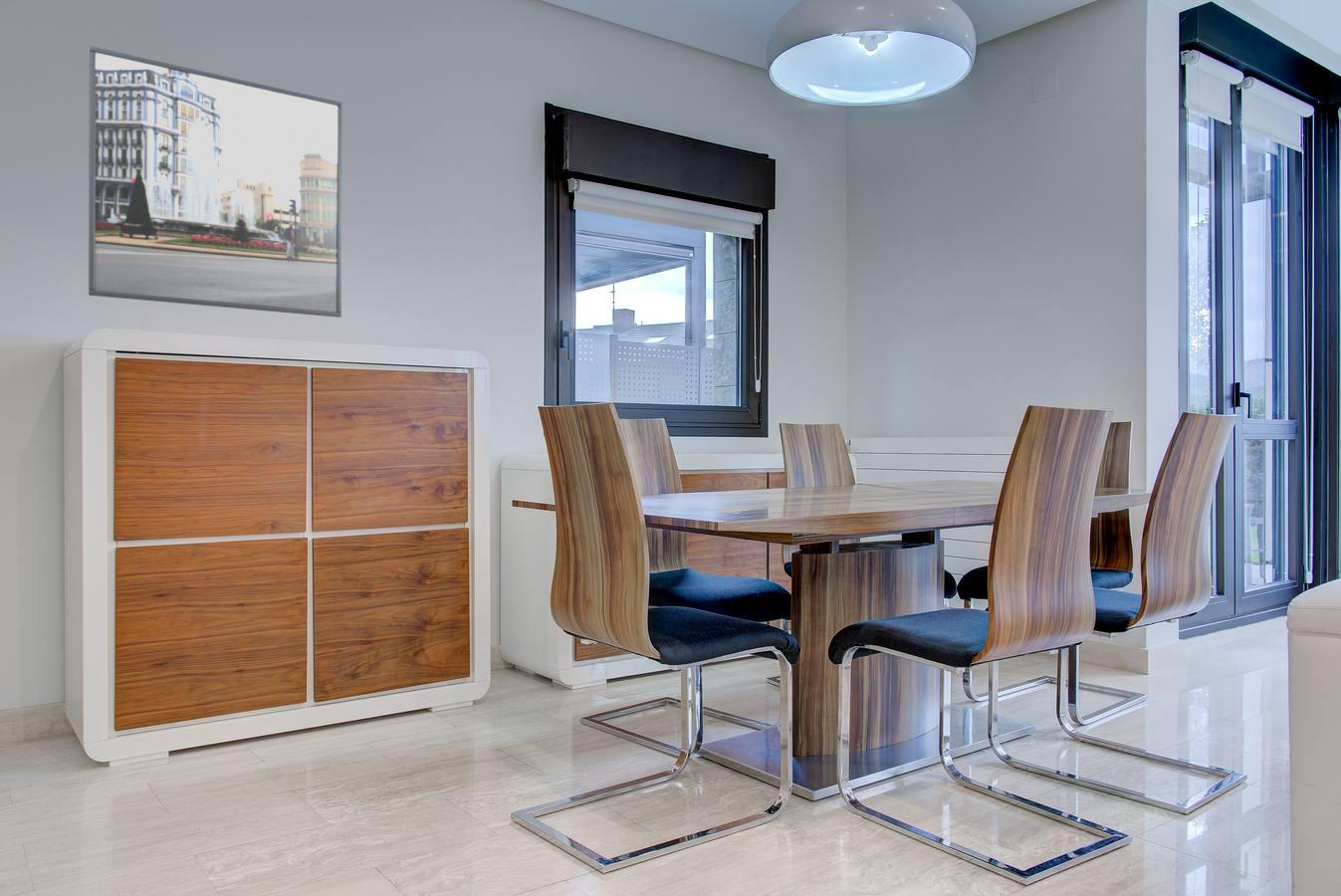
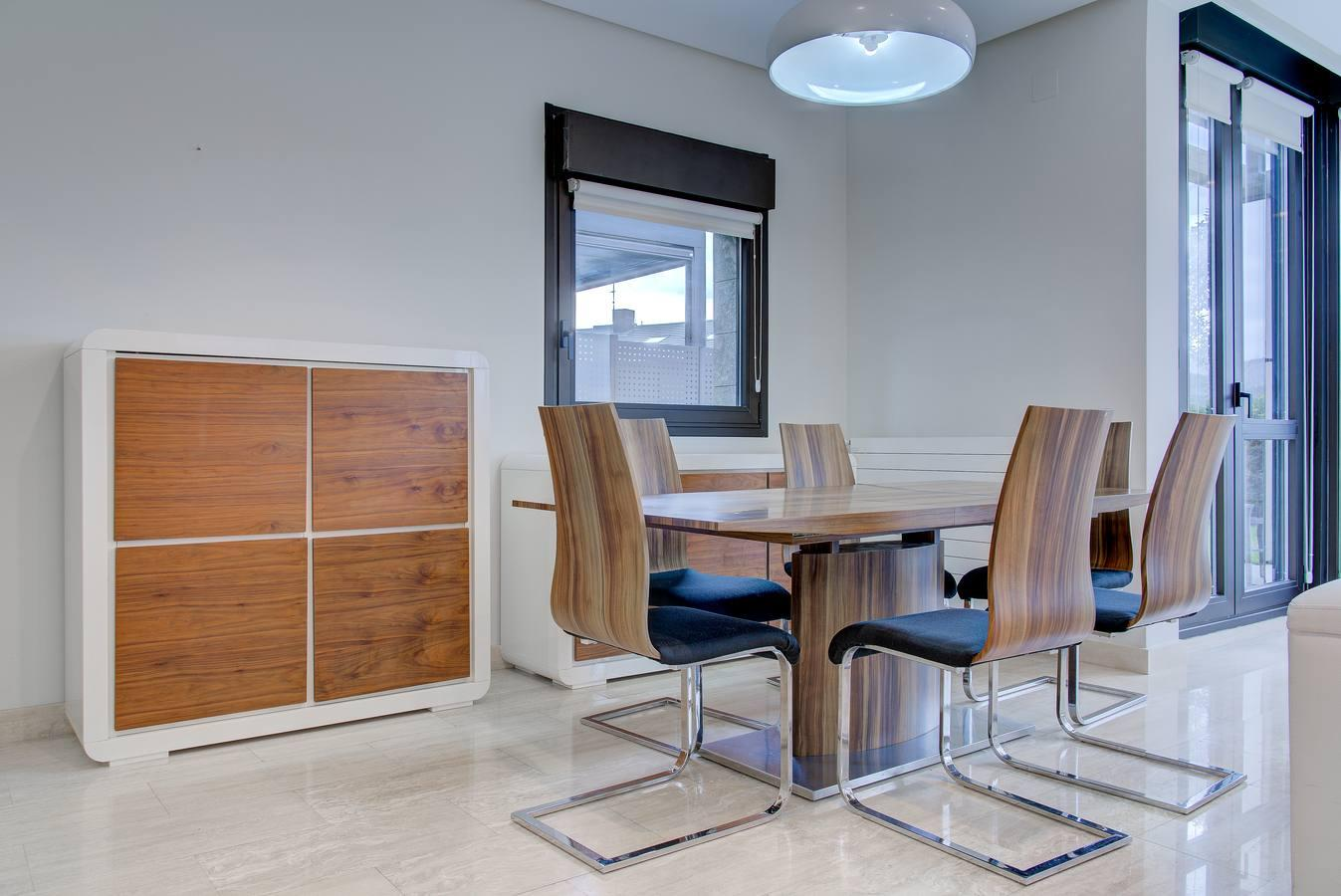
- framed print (224, 191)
